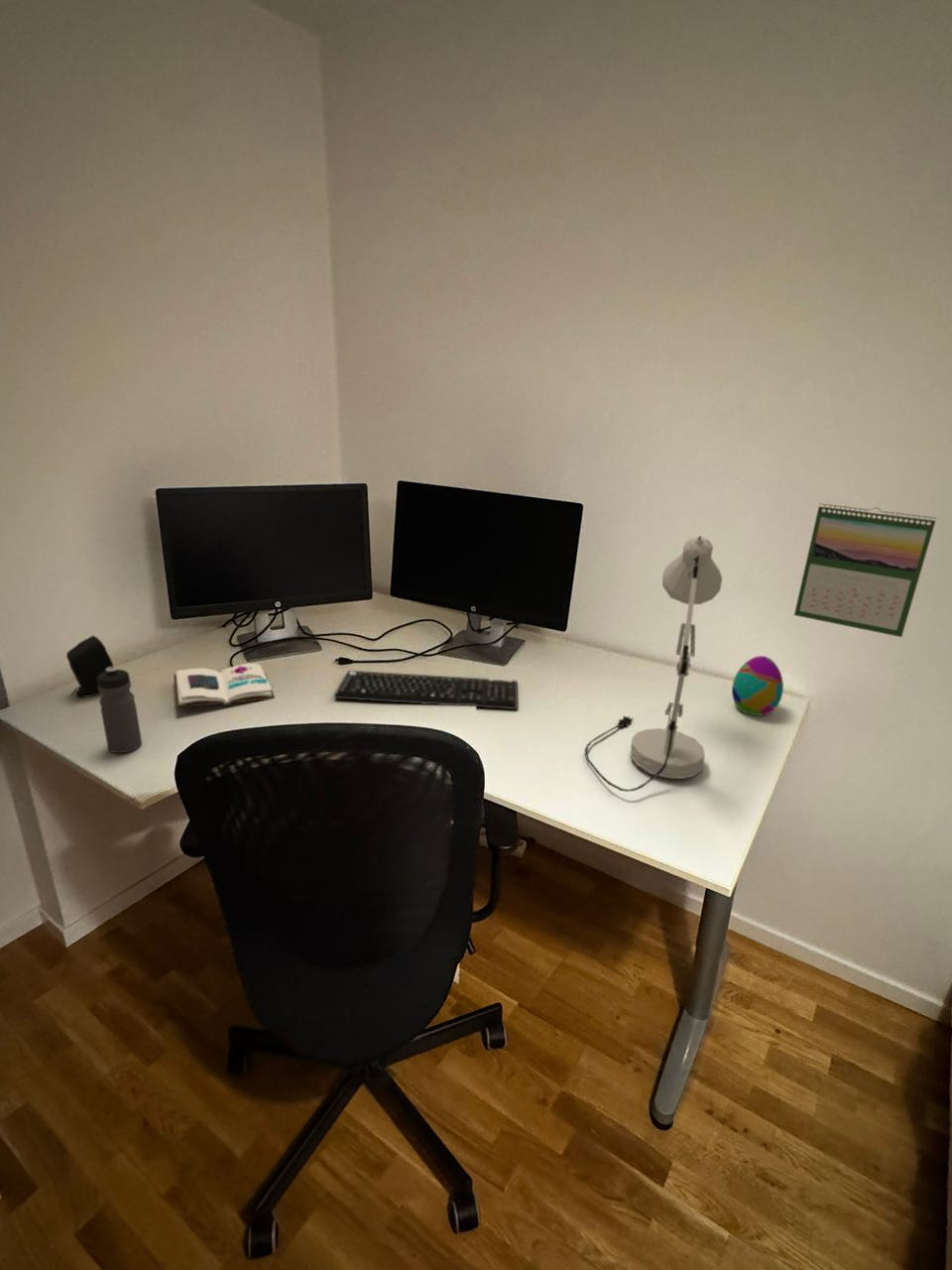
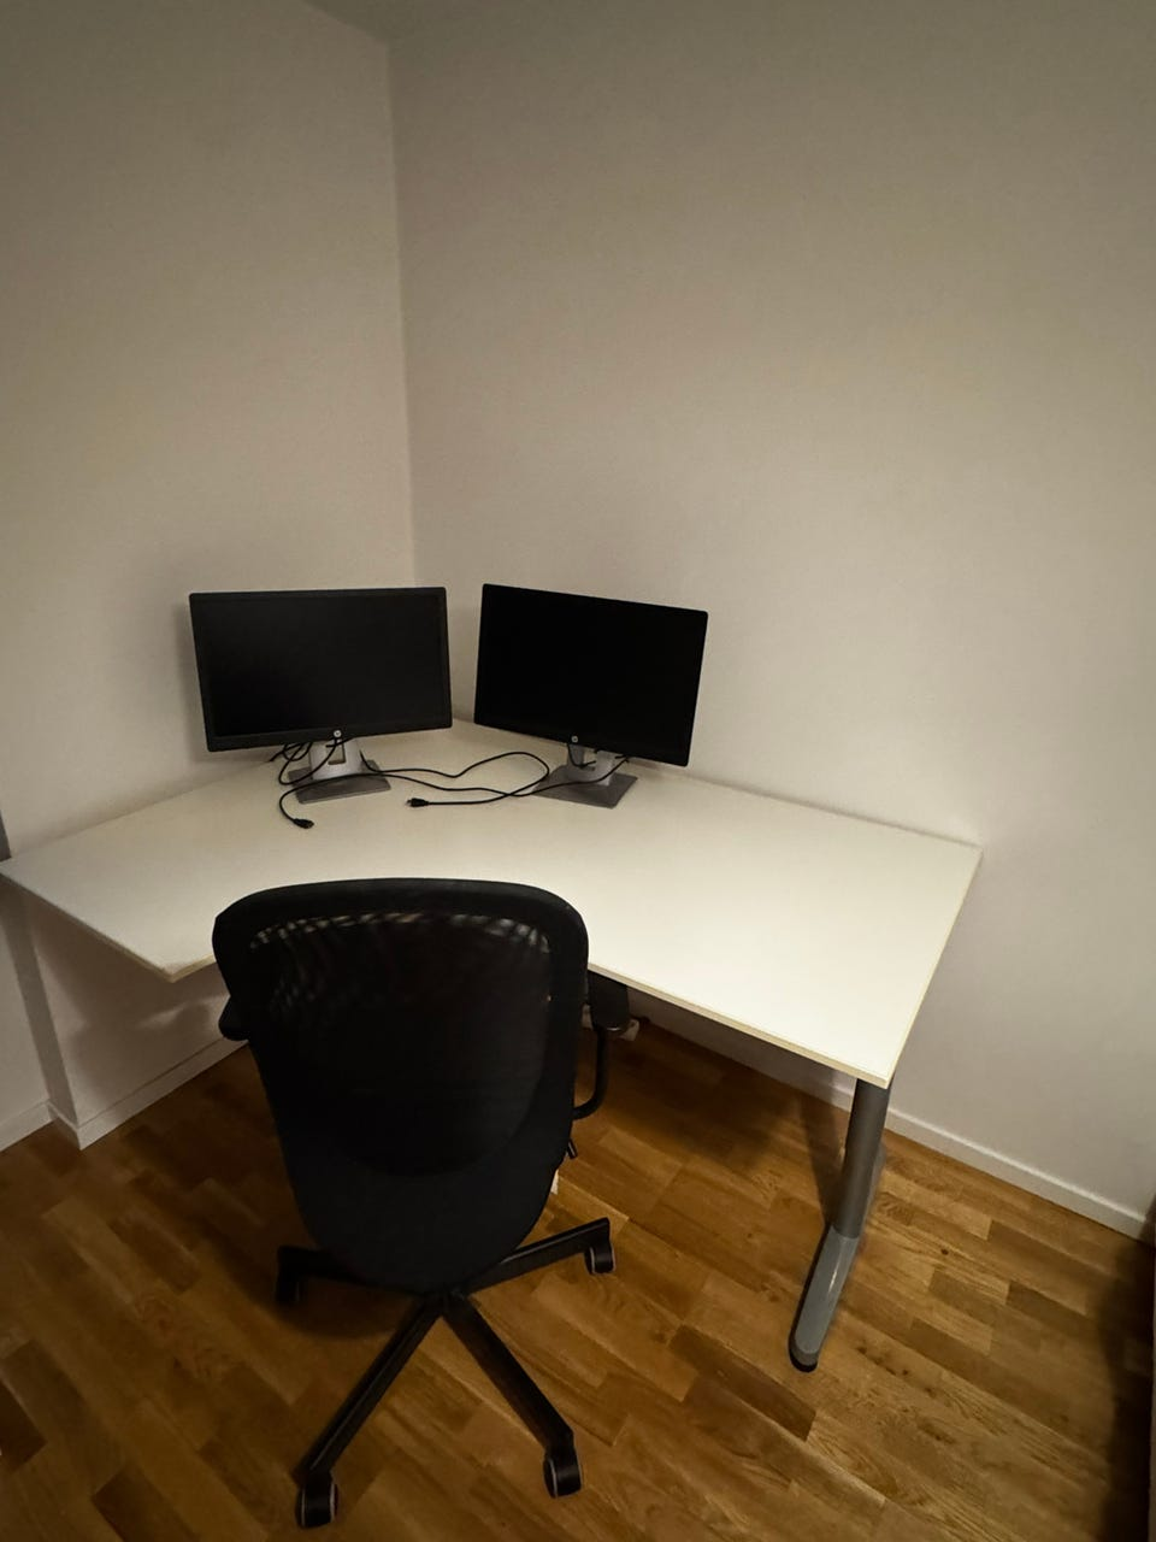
- calendar (861, 568)
- water bottle (118, 707)
- speaker (88, 666)
- book (222, 683)
- keyboard (428, 688)
- desk lamp (676, 650)
- decorative egg (758, 683)
